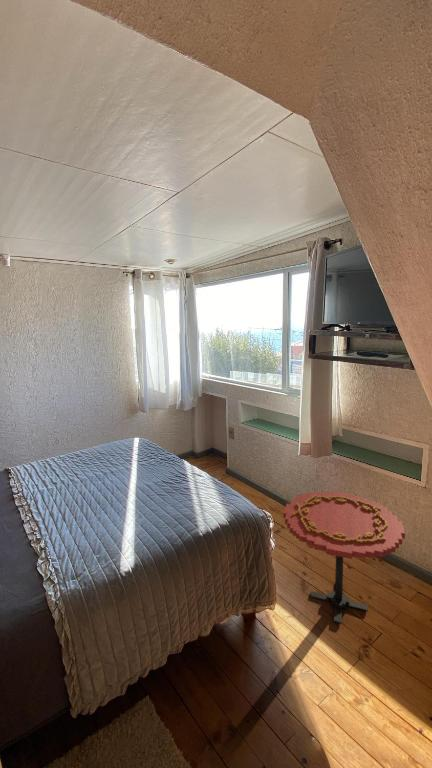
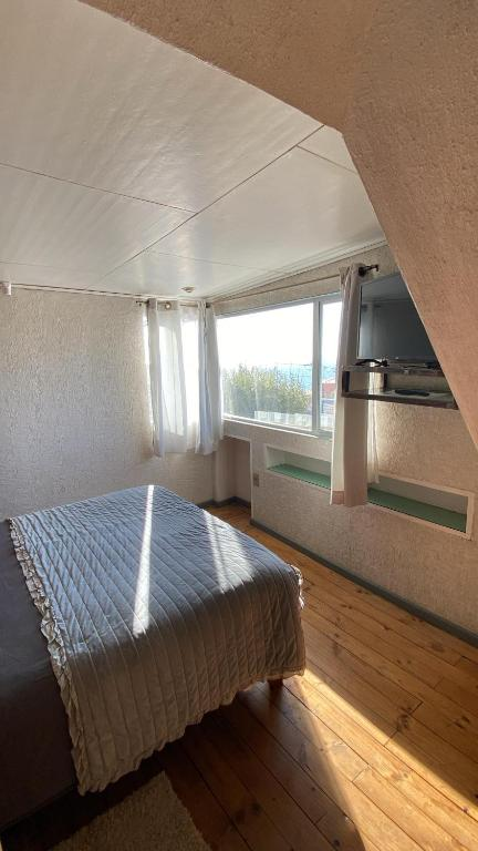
- side table (339, 559)
